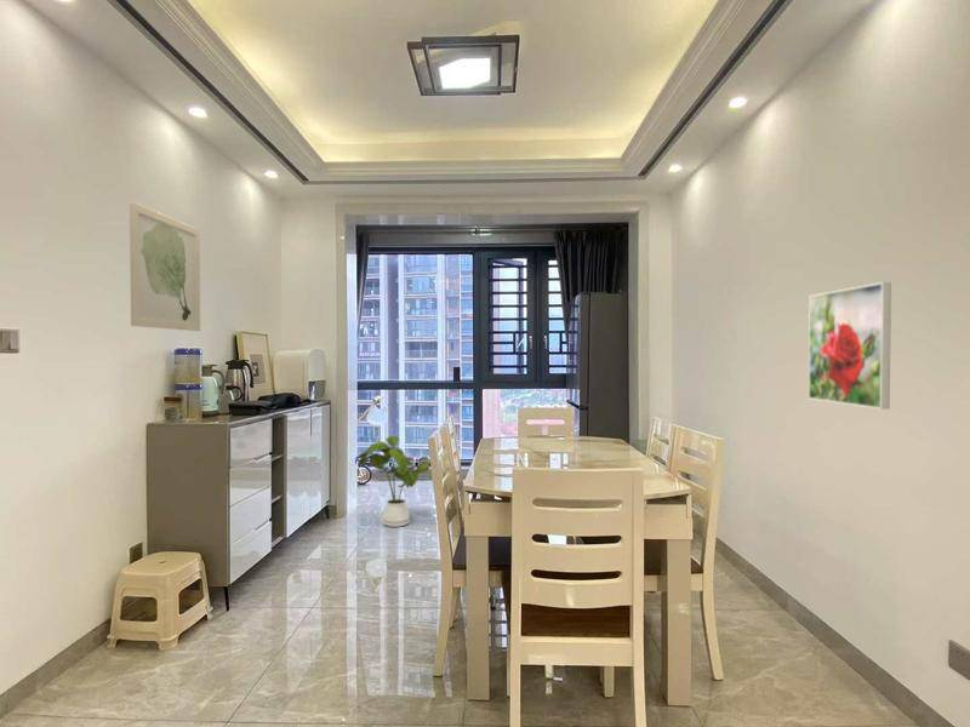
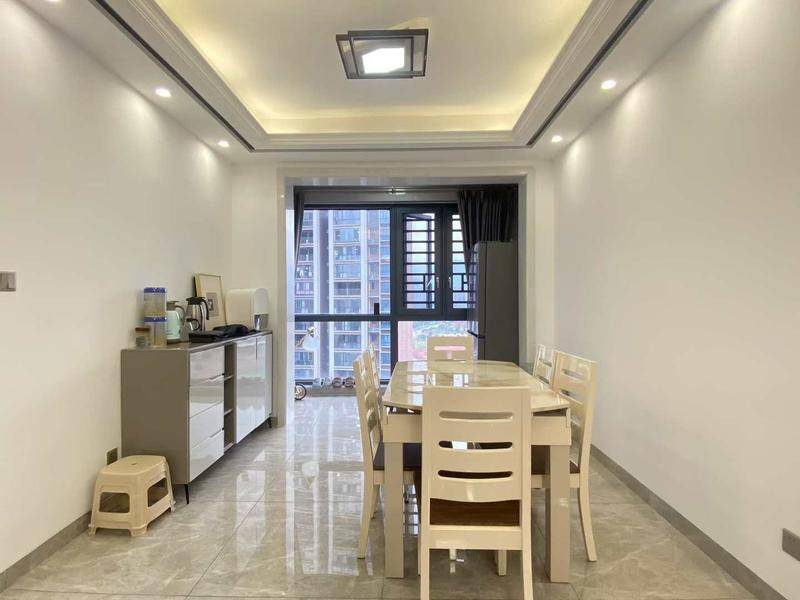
- wall art (167, 273)
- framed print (845, 347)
- house plant (394, 481)
